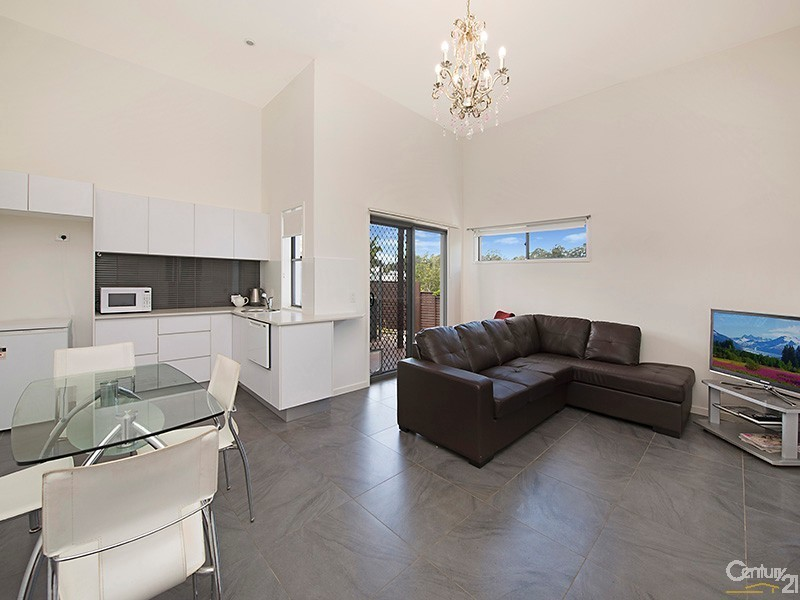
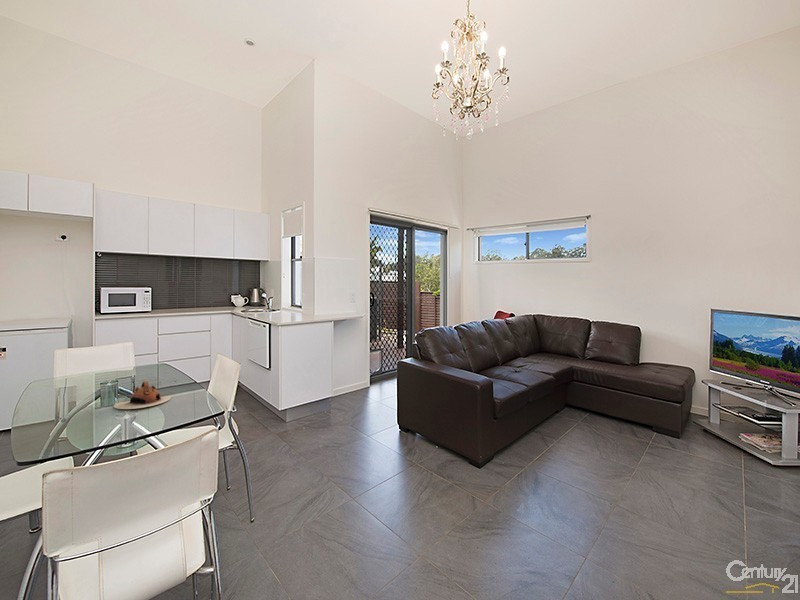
+ teapot (143, 391)
